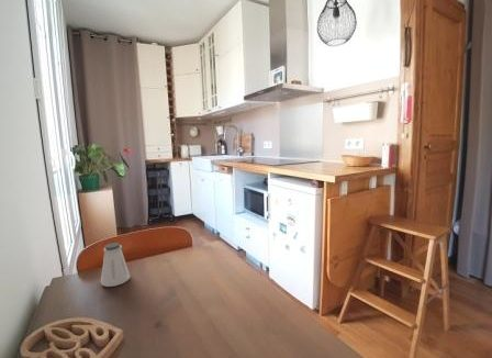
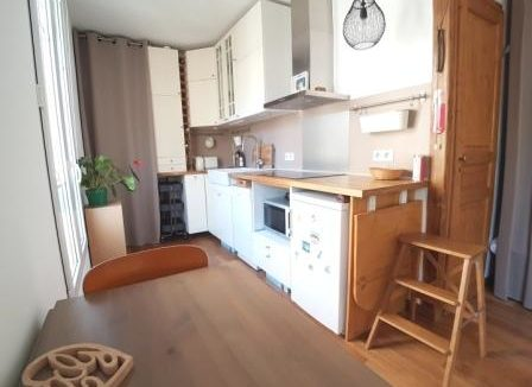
- saltshaker (113, 262)
